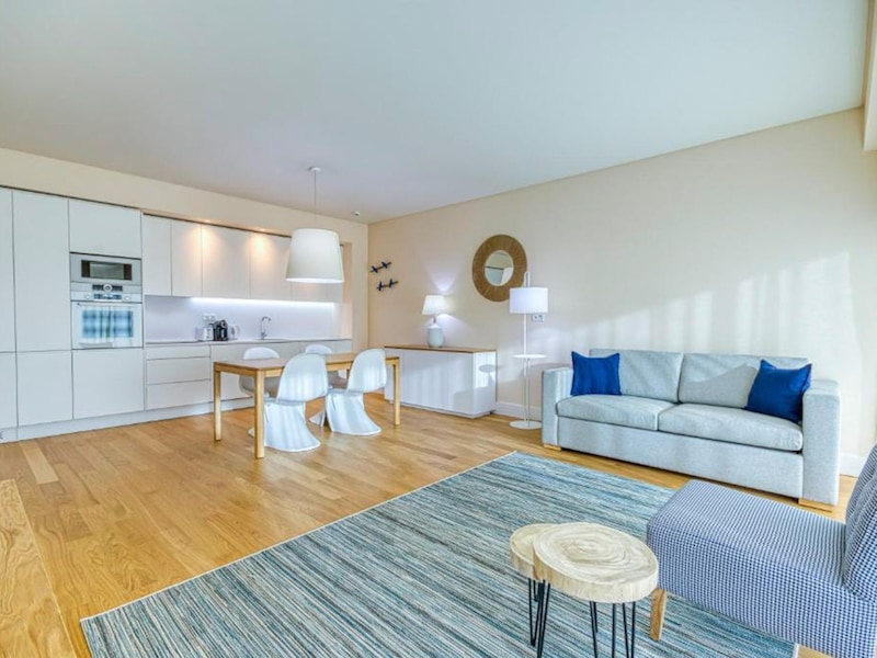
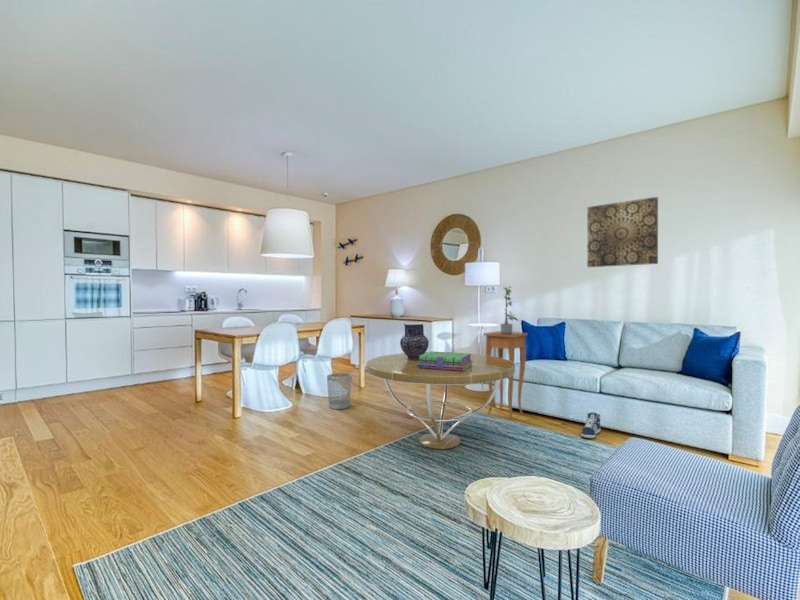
+ wastebasket (339, 391)
+ coffee table (439, 402)
+ stack of books (445, 360)
+ wall art (620, 234)
+ sneaker (590, 424)
+ pottery (414, 341)
+ potted plant (508, 310)
+ side table (509, 377)
